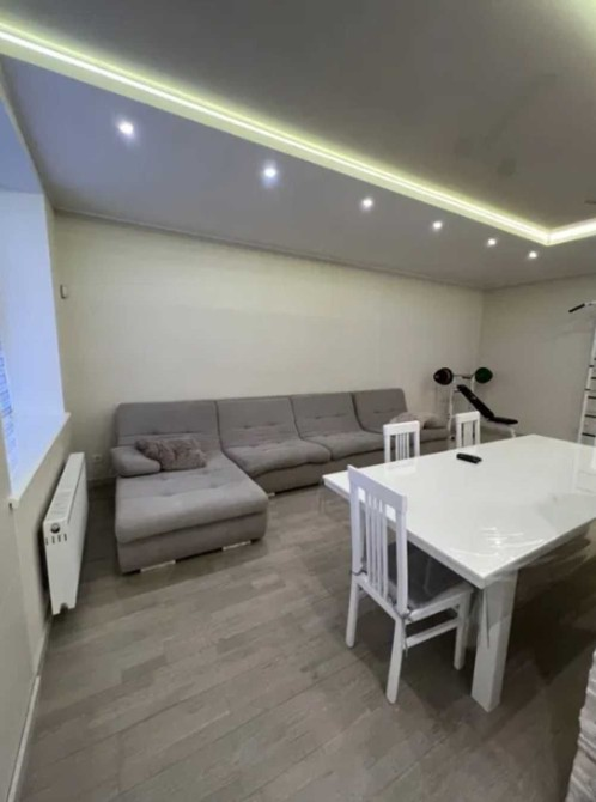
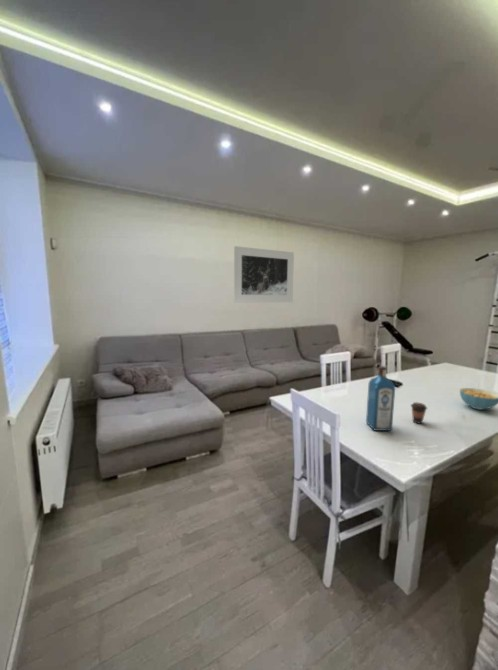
+ coffee cup (418, 413)
+ cereal bowl (478, 400)
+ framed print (265, 276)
+ liquor (380, 397)
